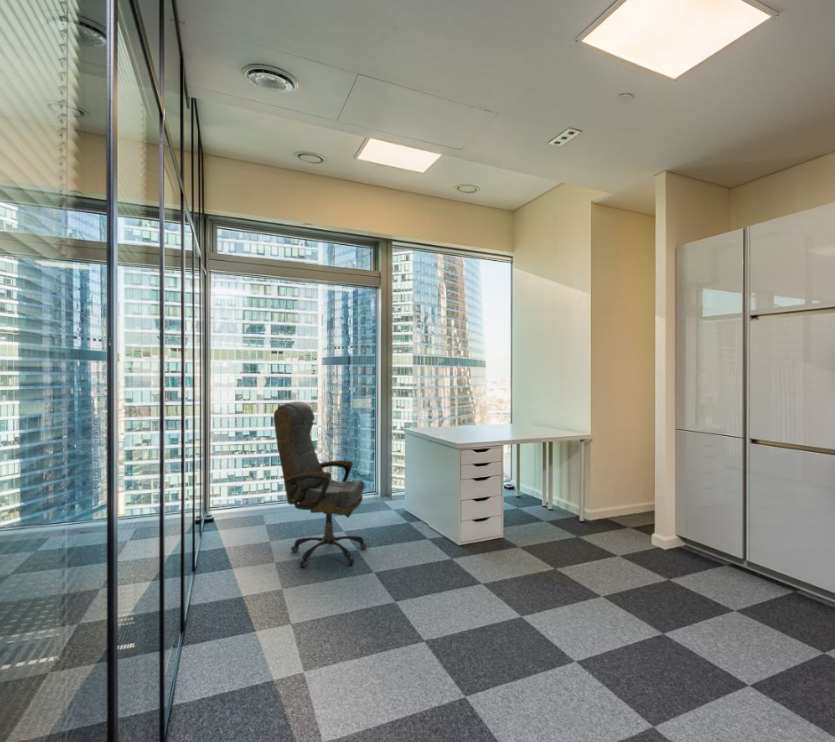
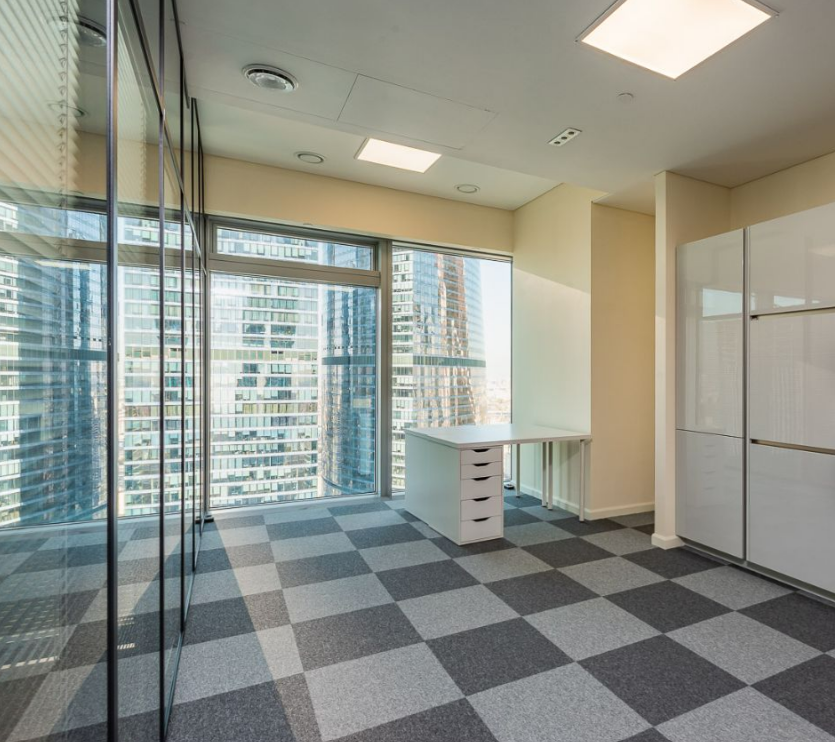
- office chair (322, 477)
